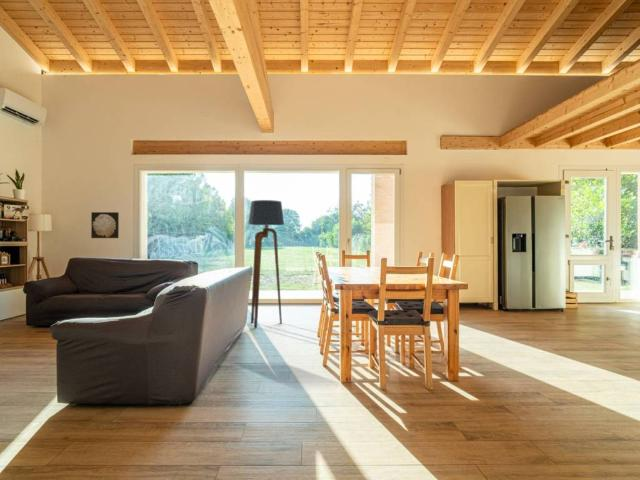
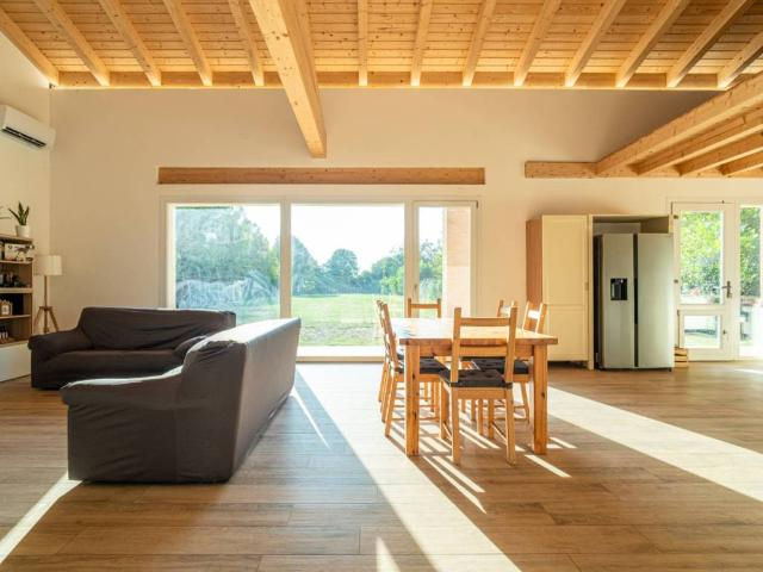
- floor lamp (260, 262)
- wall art (105, 225)
